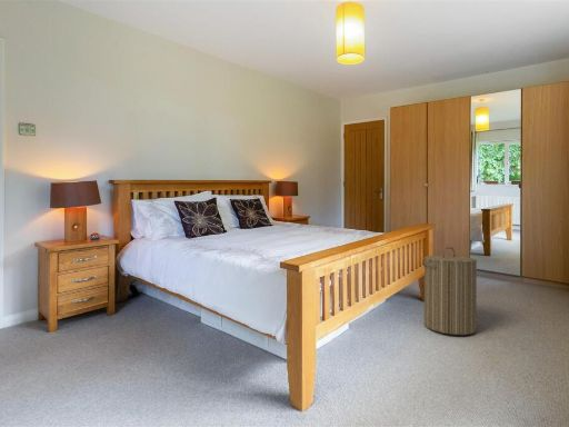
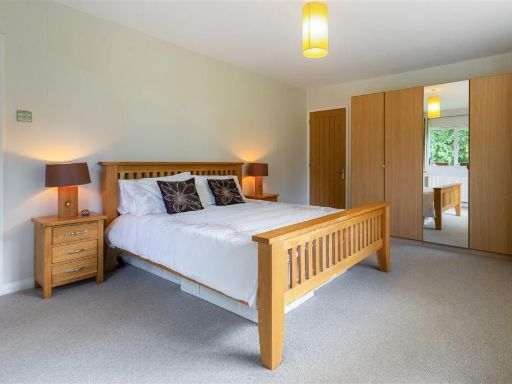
- laundry hamper (449, 287)
